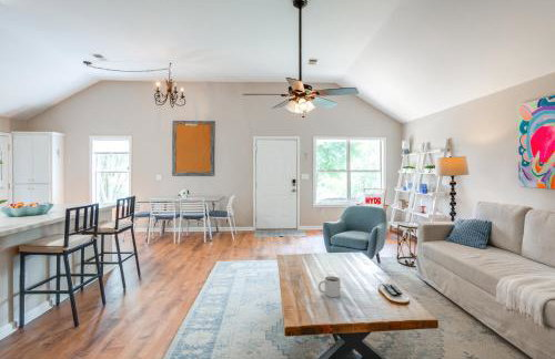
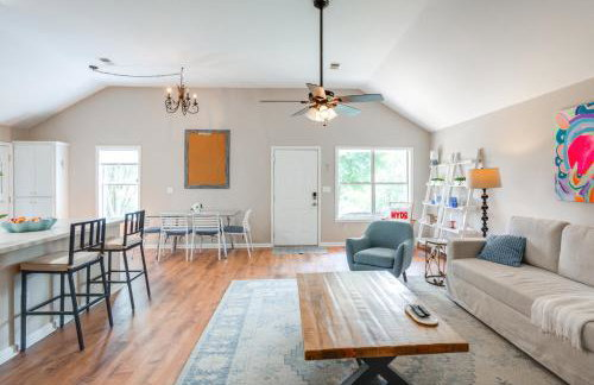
- mug (329, 286)
